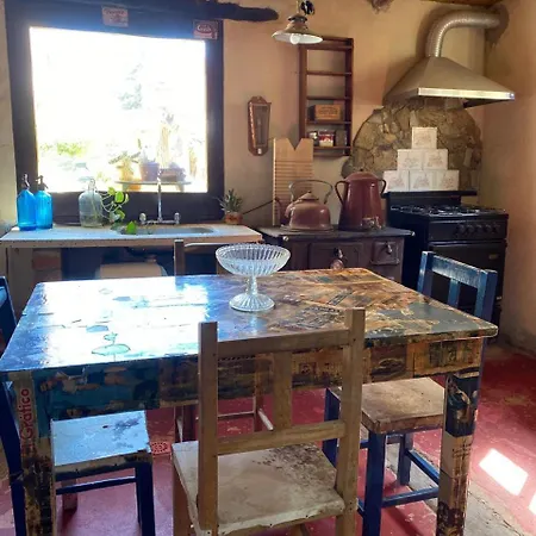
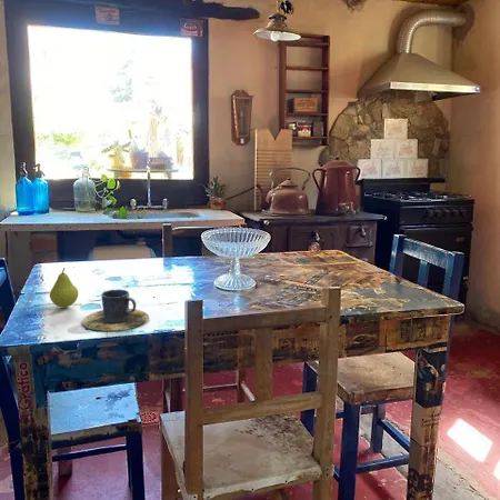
+ cup (114, 306)
+ fruit (63, 287)
